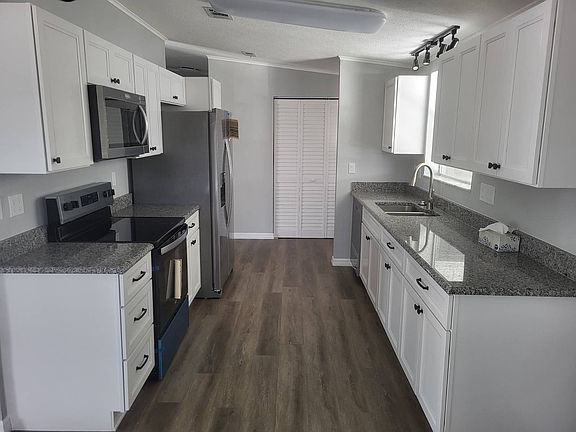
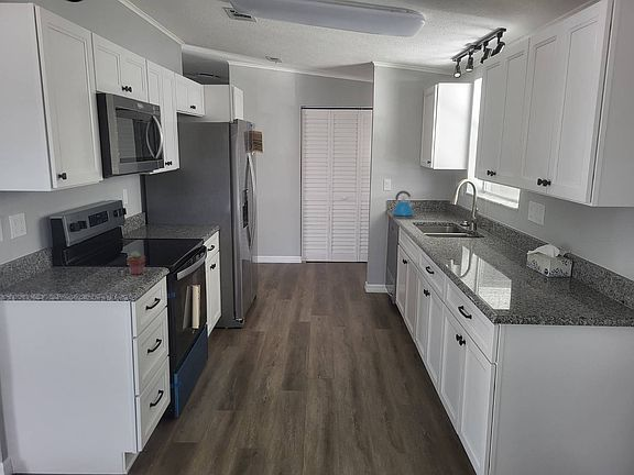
+ potted succulent (135, 262)
+ kettle (402, 203)
